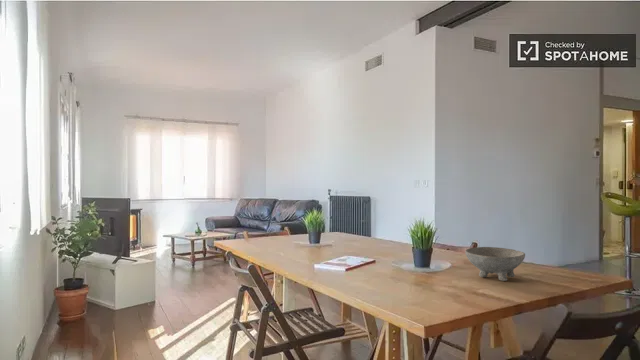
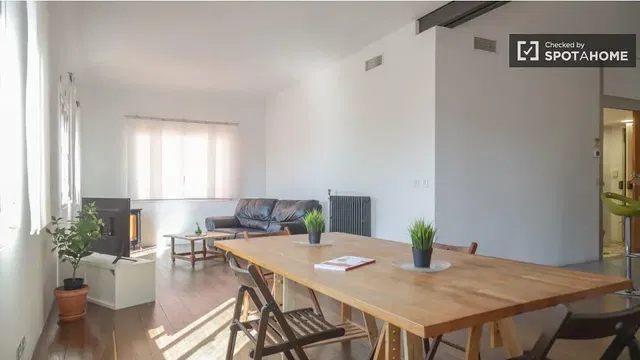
- bowl (494, 263)
